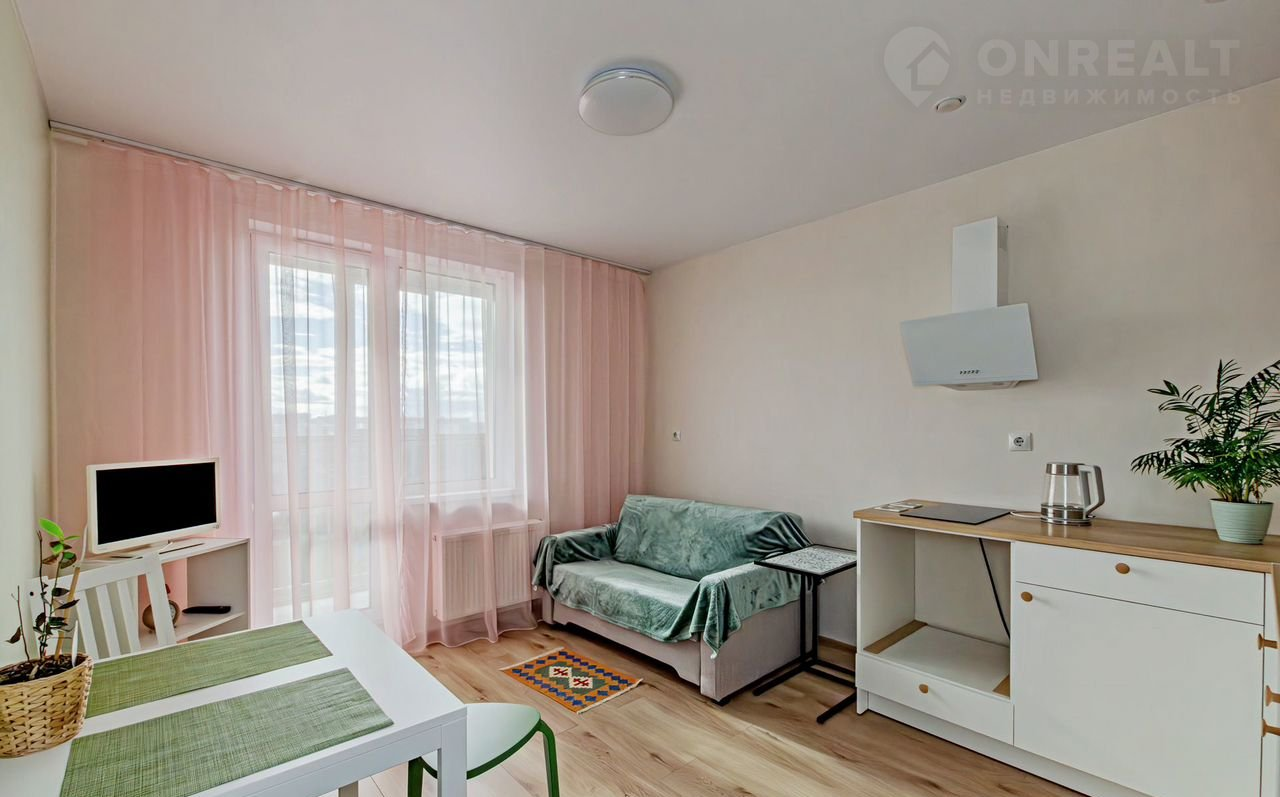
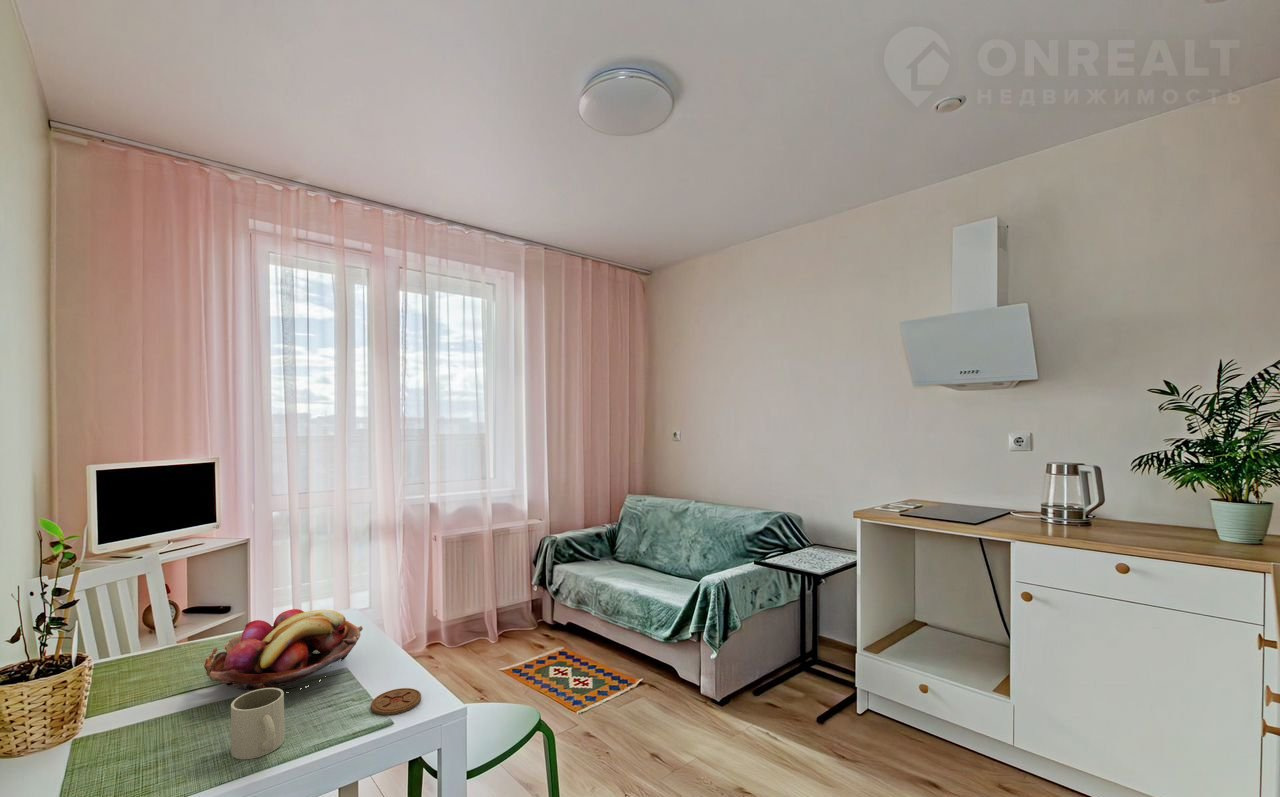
+ mug (261, 725)
+ fruit basket (287, 644)
+ coaster (396, 700)
